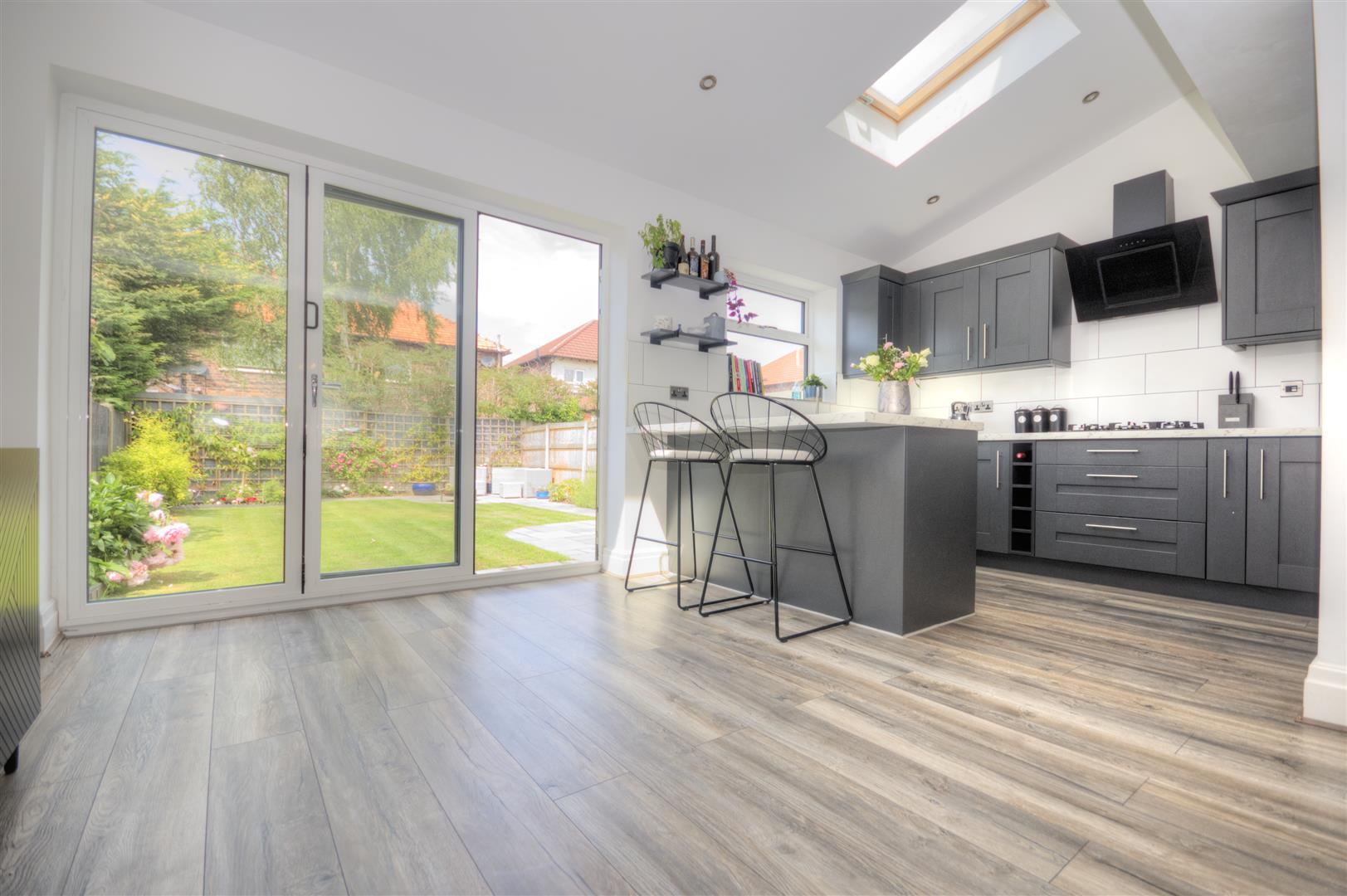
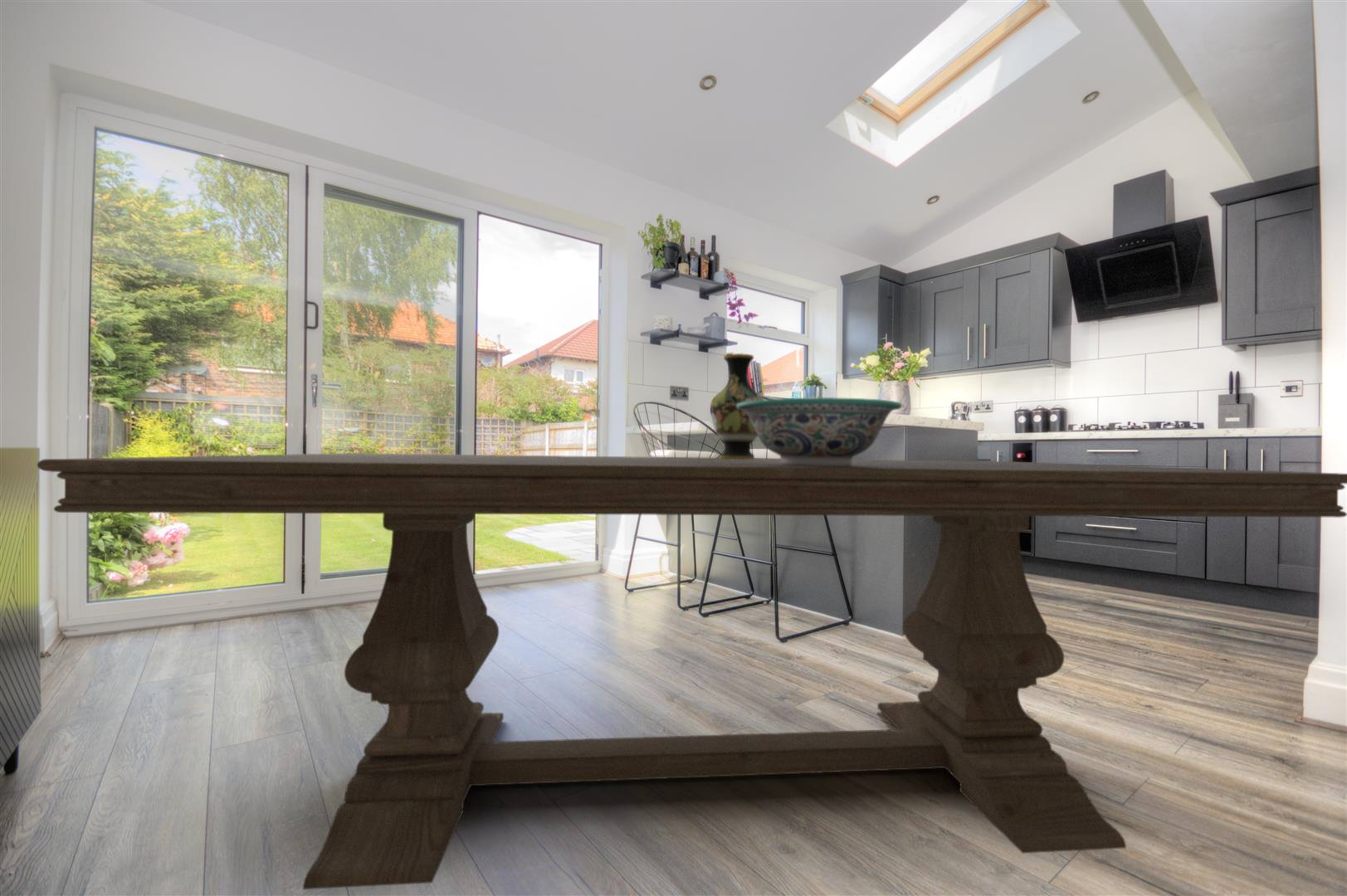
+ vase (736, 407)
+ decorative bowl (816, 433)
+ dining table (715, 514)
